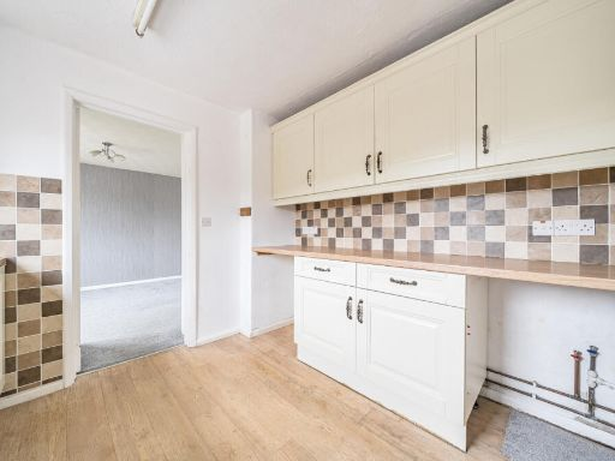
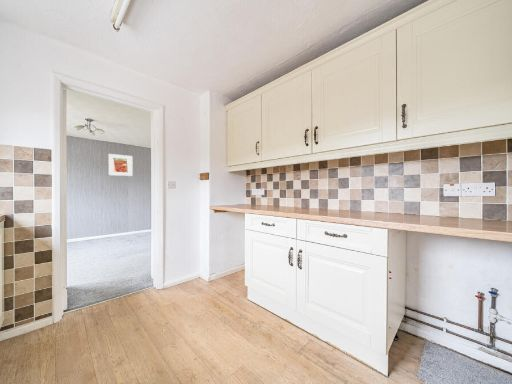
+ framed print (120, 165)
